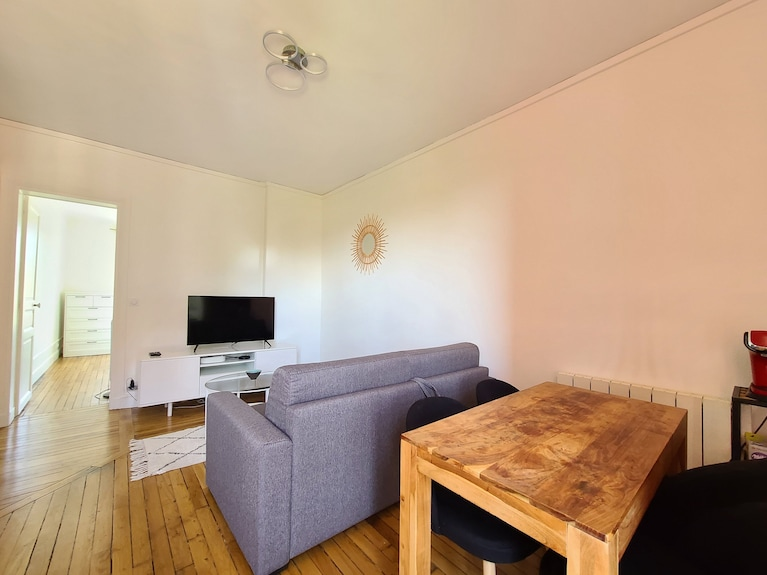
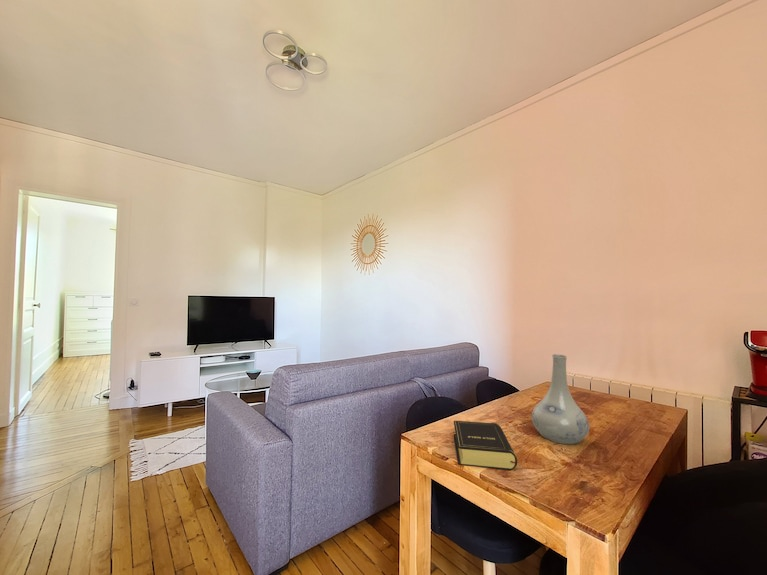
+ book (481, 441)
+ vase (559, 395)
